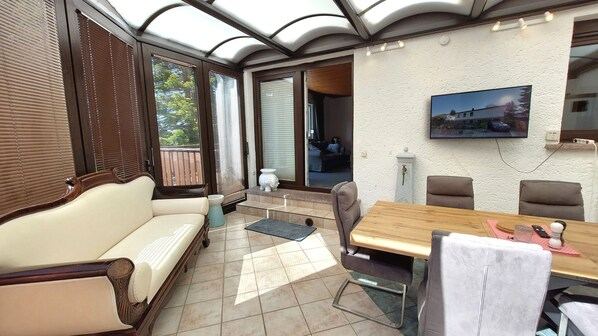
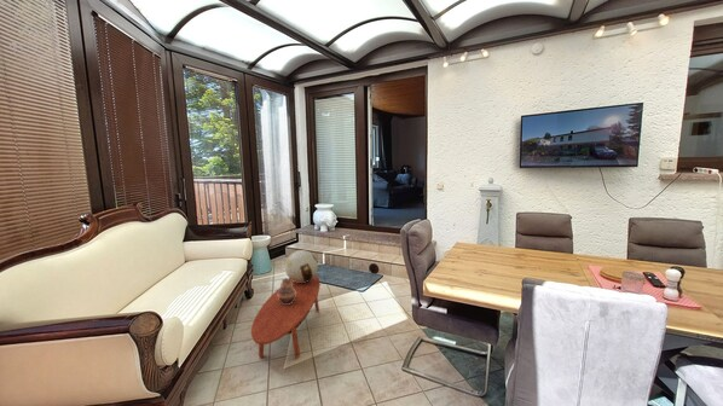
+ ceramic vessel (287, 290)
+ decorative sphere (301, 266)
+ coffee table (291, 314)
